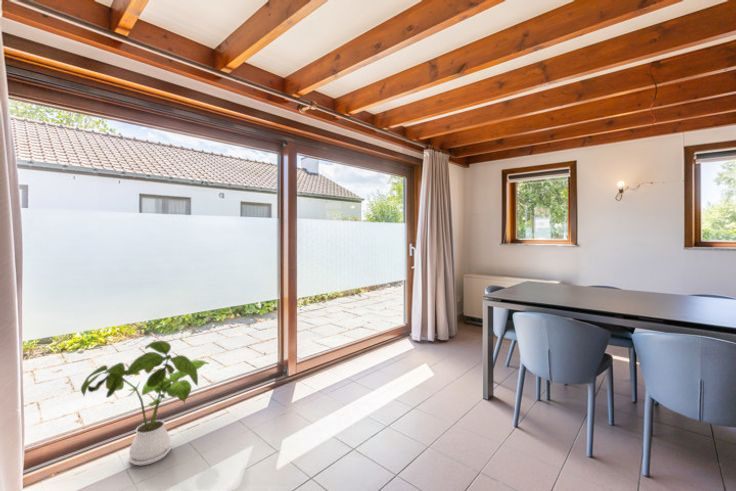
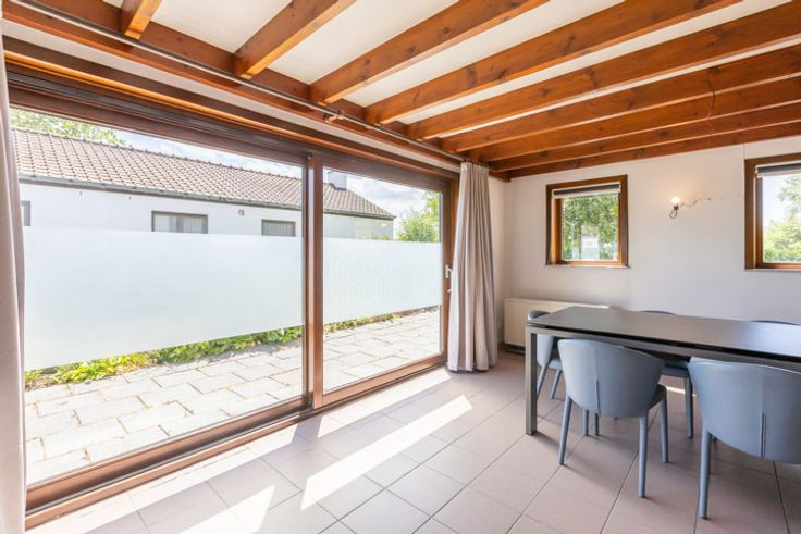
- house plant (160, 400)
